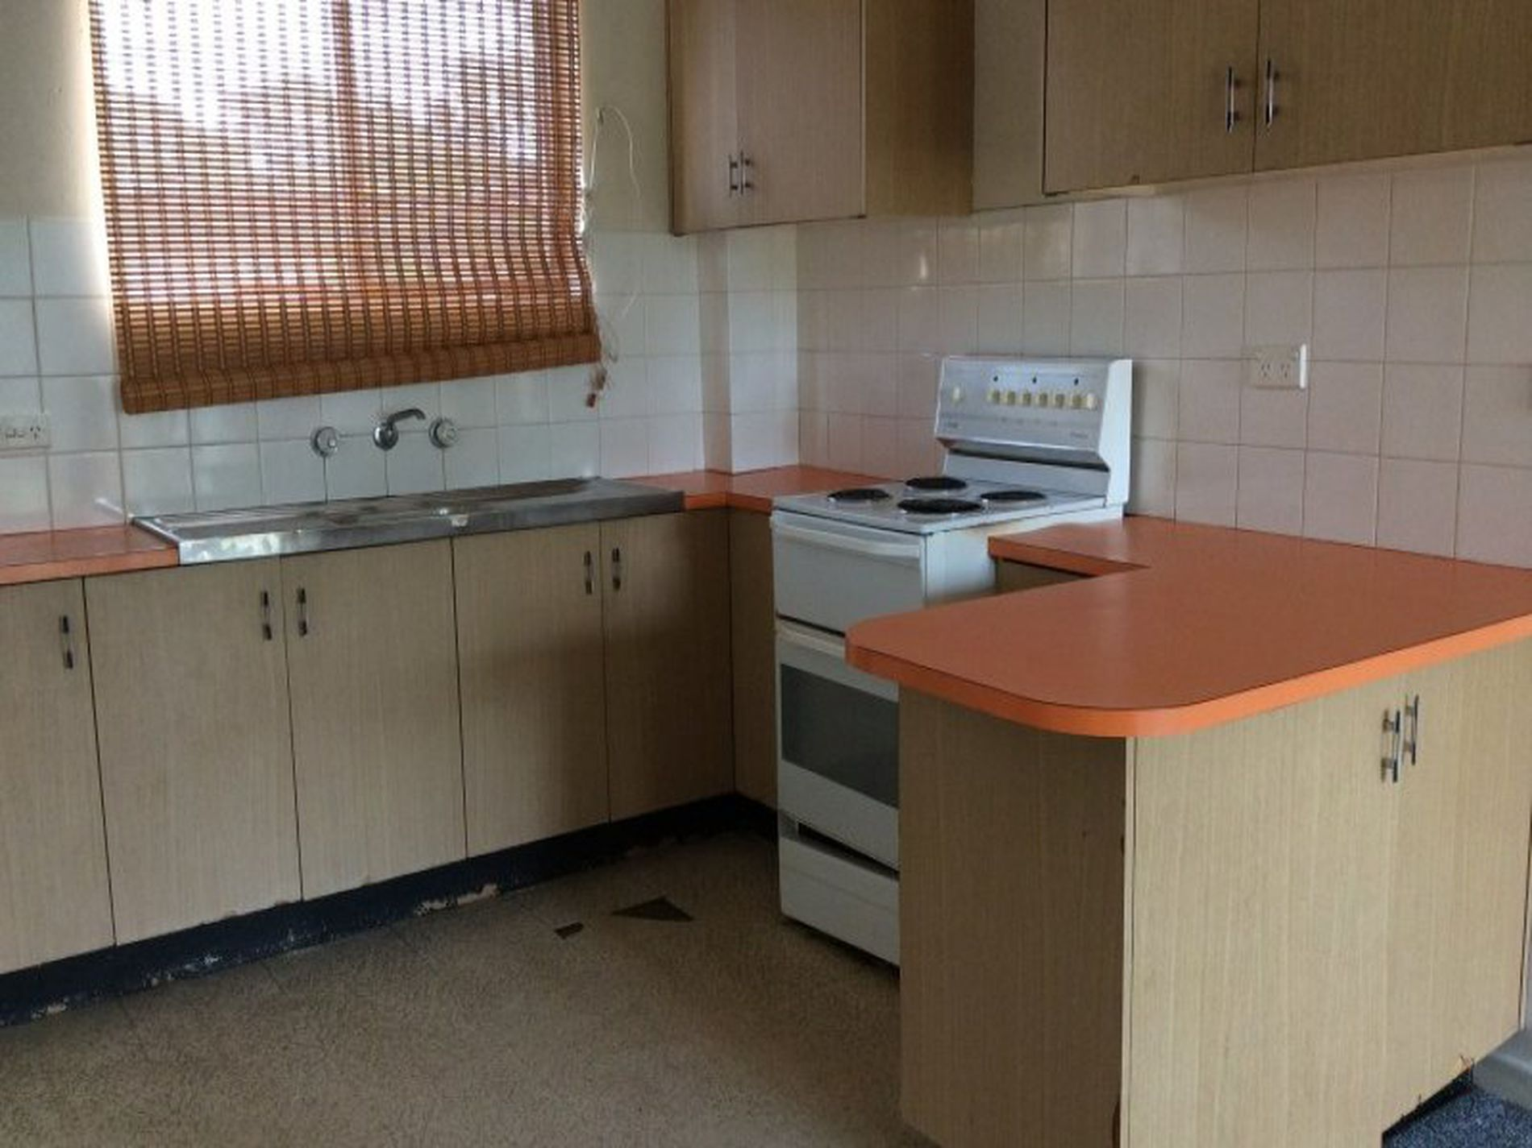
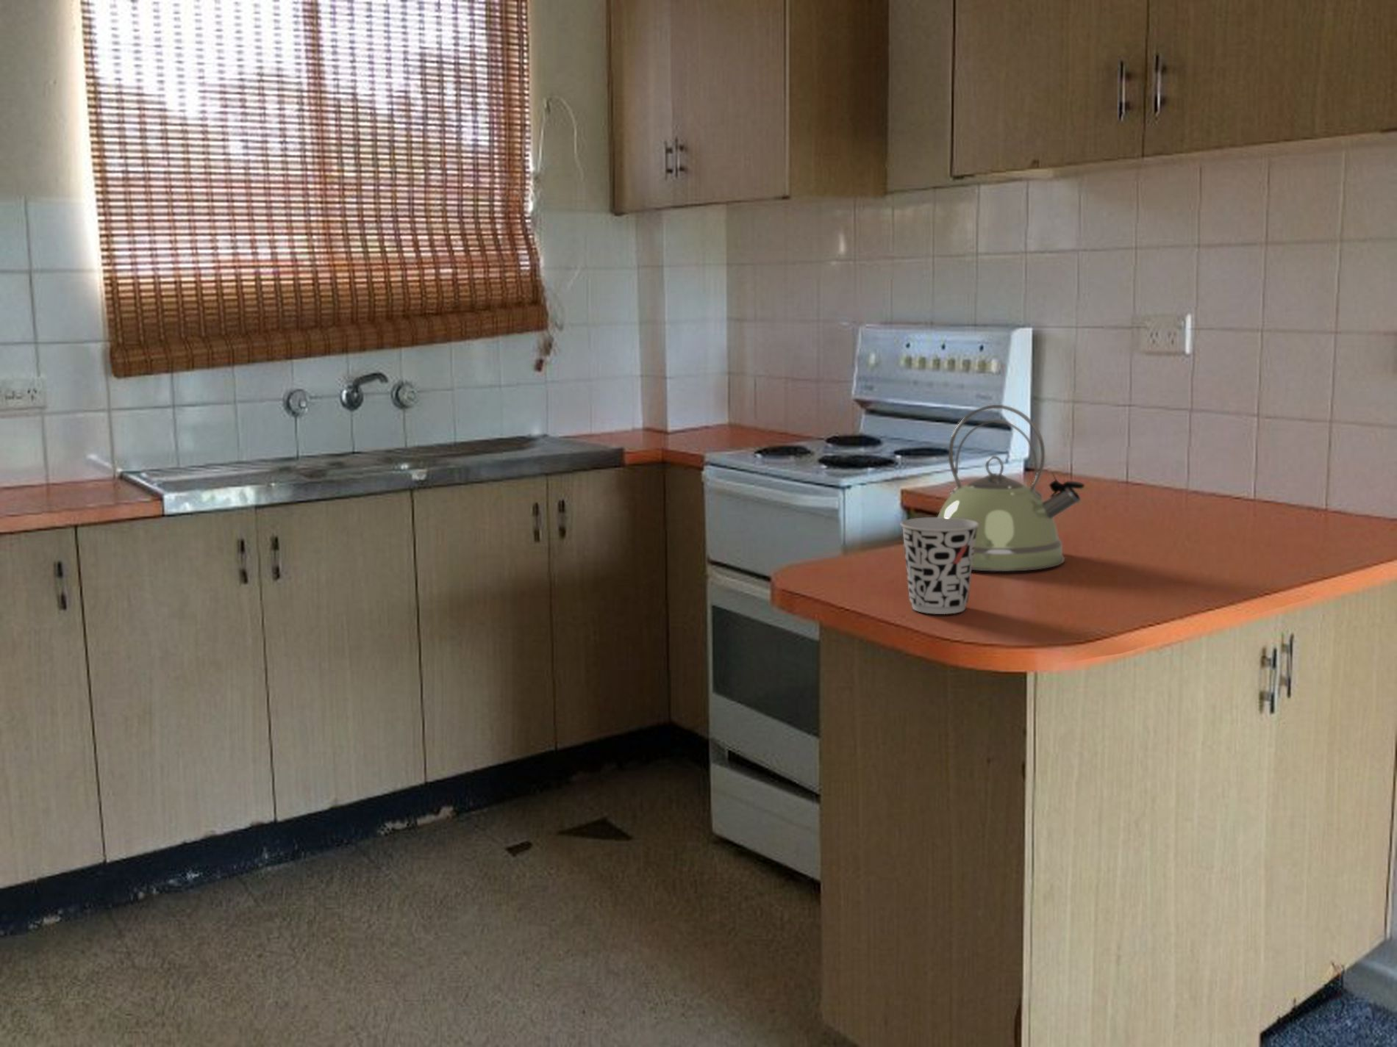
+ kettle (1004, 482)
+ cup (939, 565)
